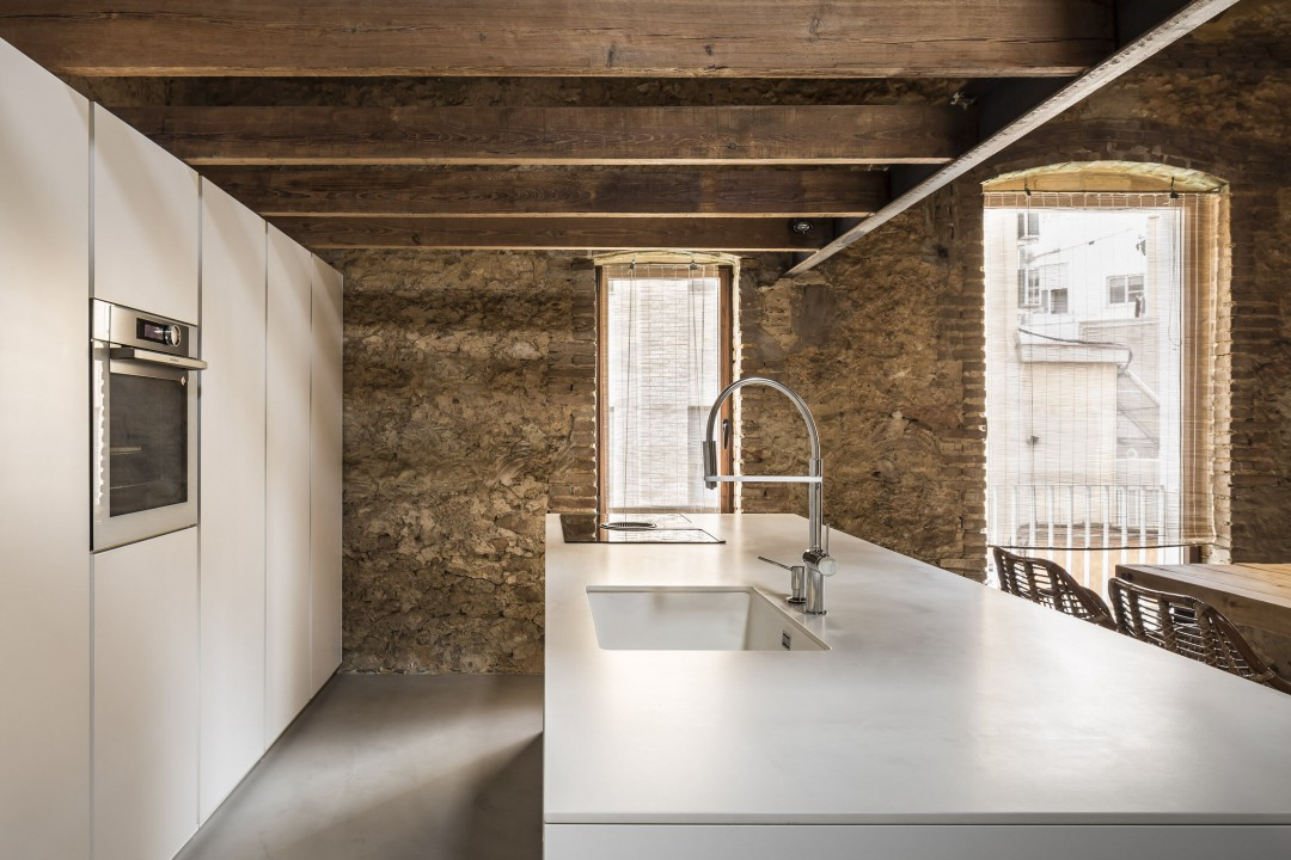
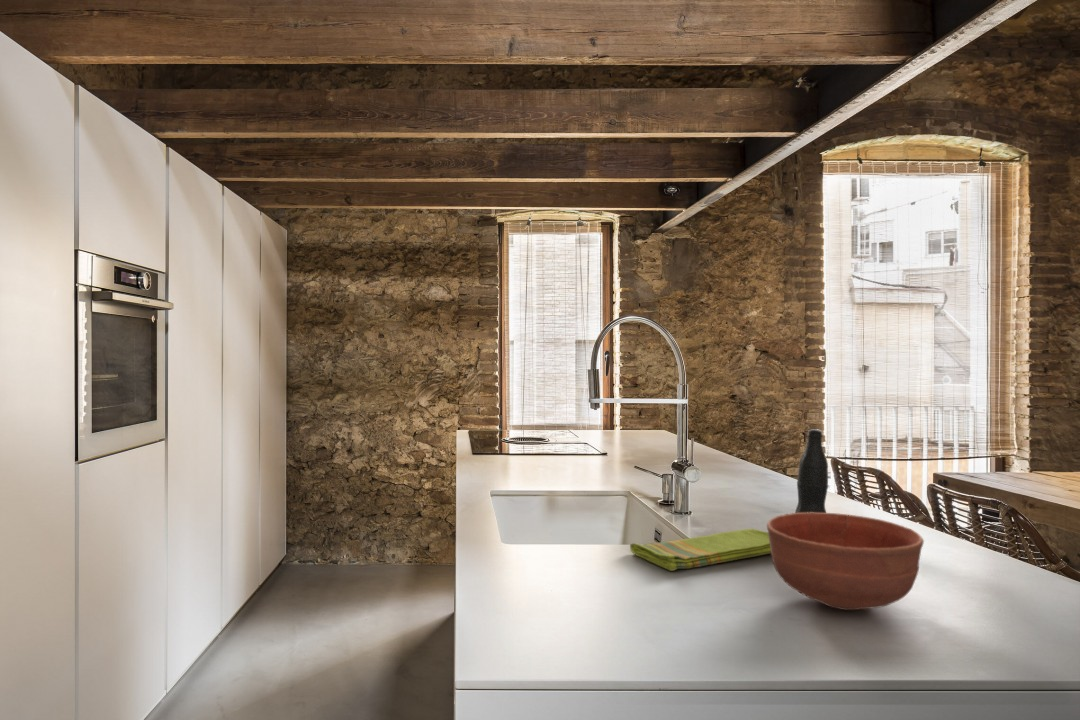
+ dish towel (713, 544)
+ bottle (811, 476)
+ bowl (841, 565)
